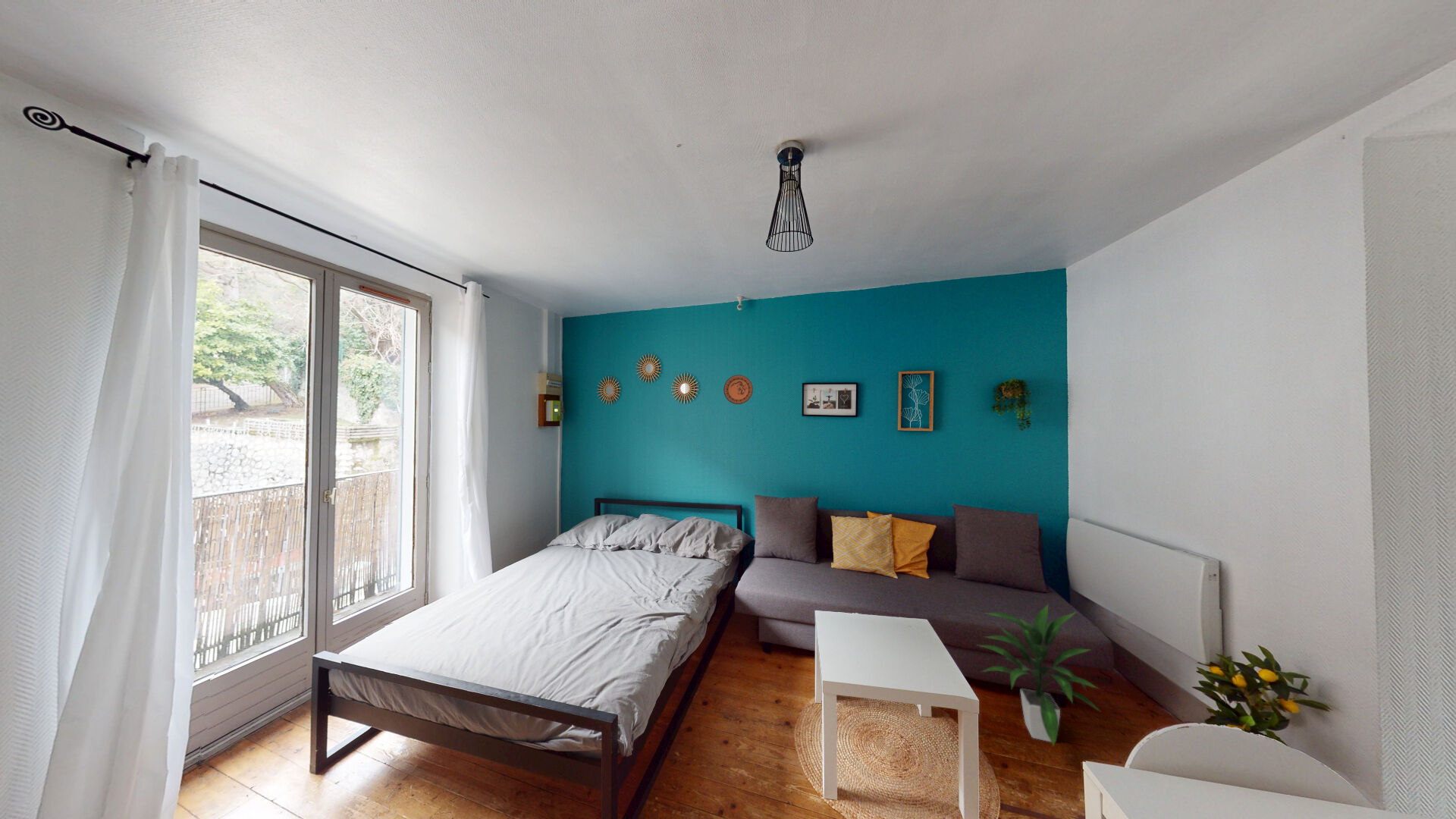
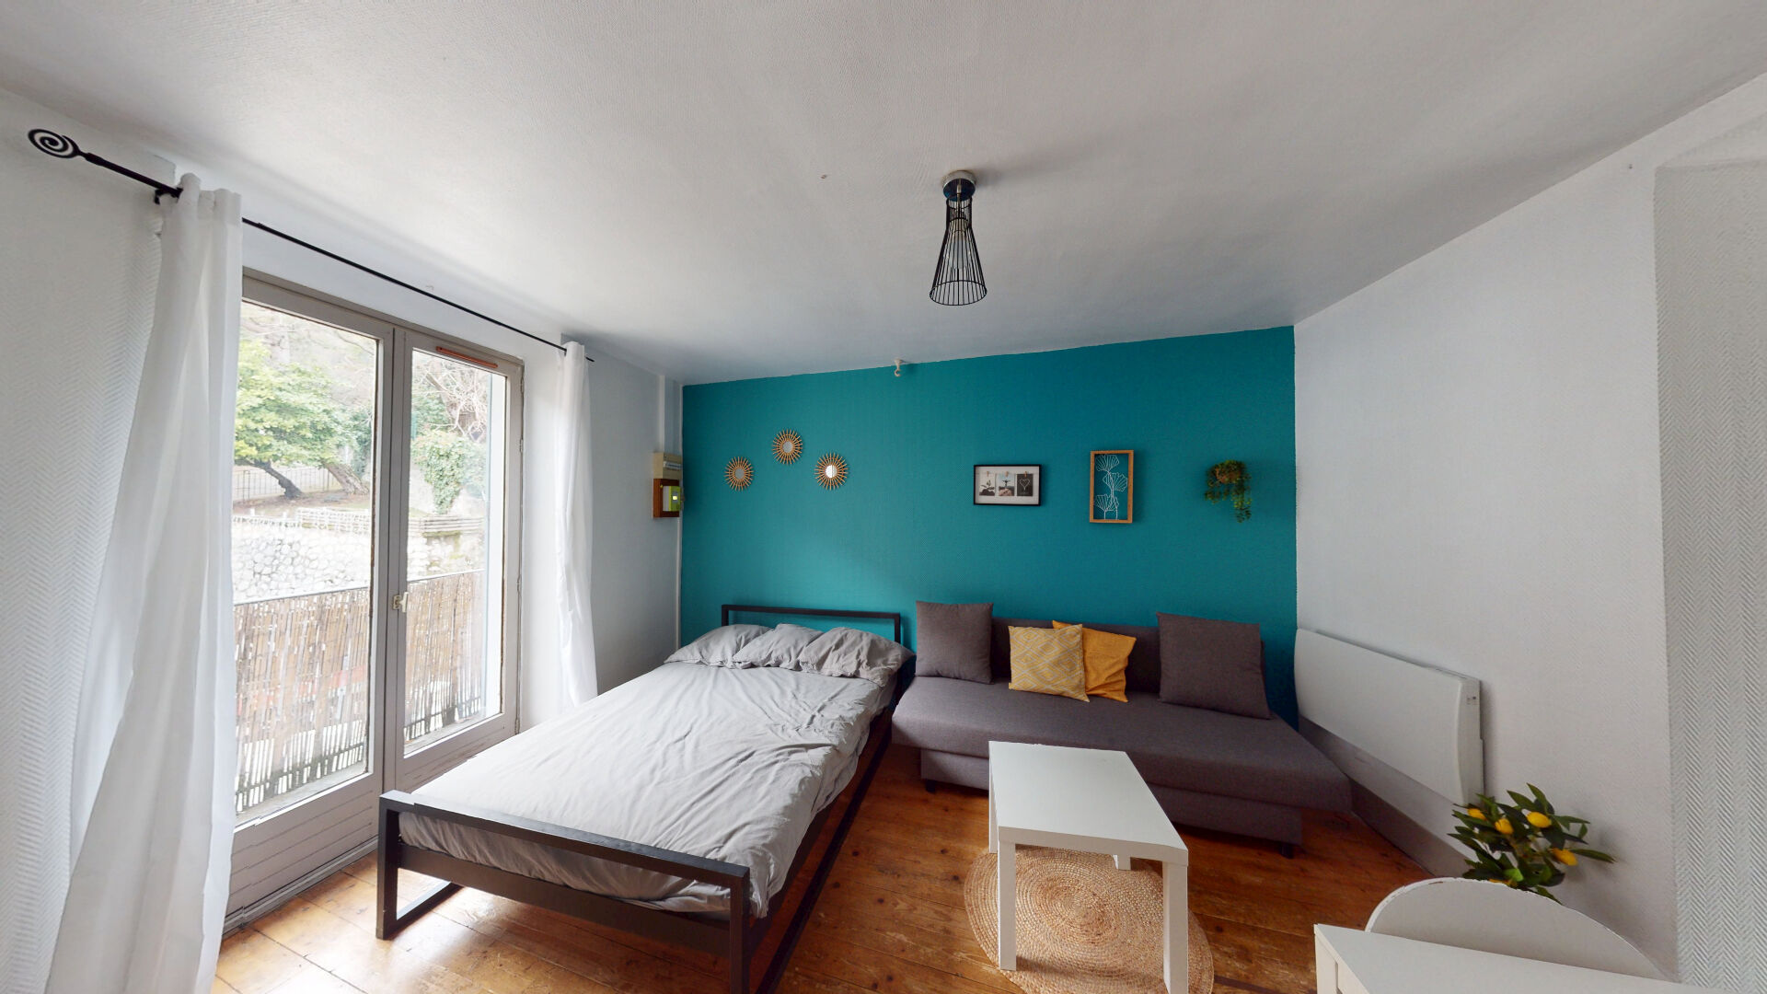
- indoor plant (1037, 670)
- decorative plate (738, 389)
